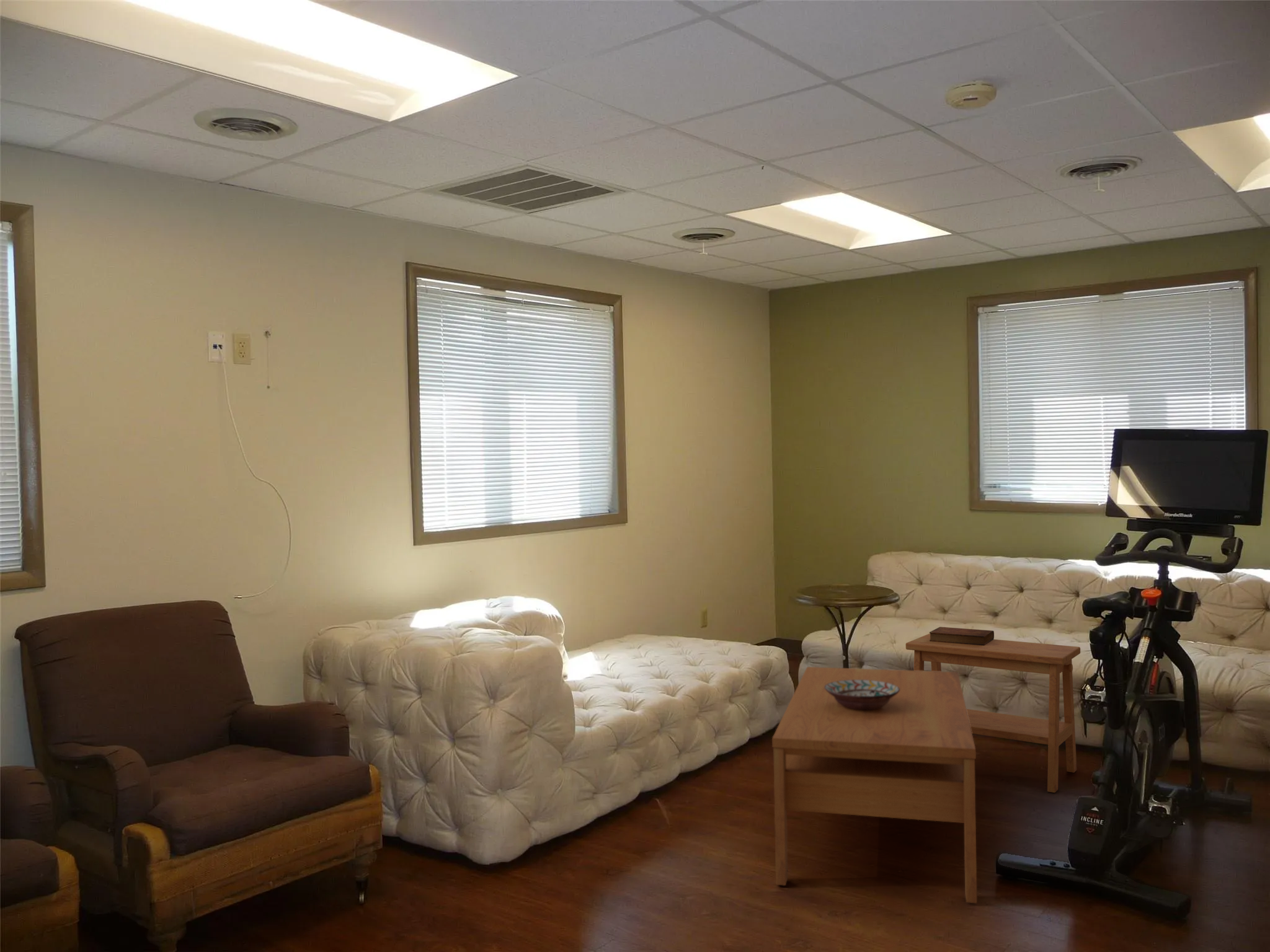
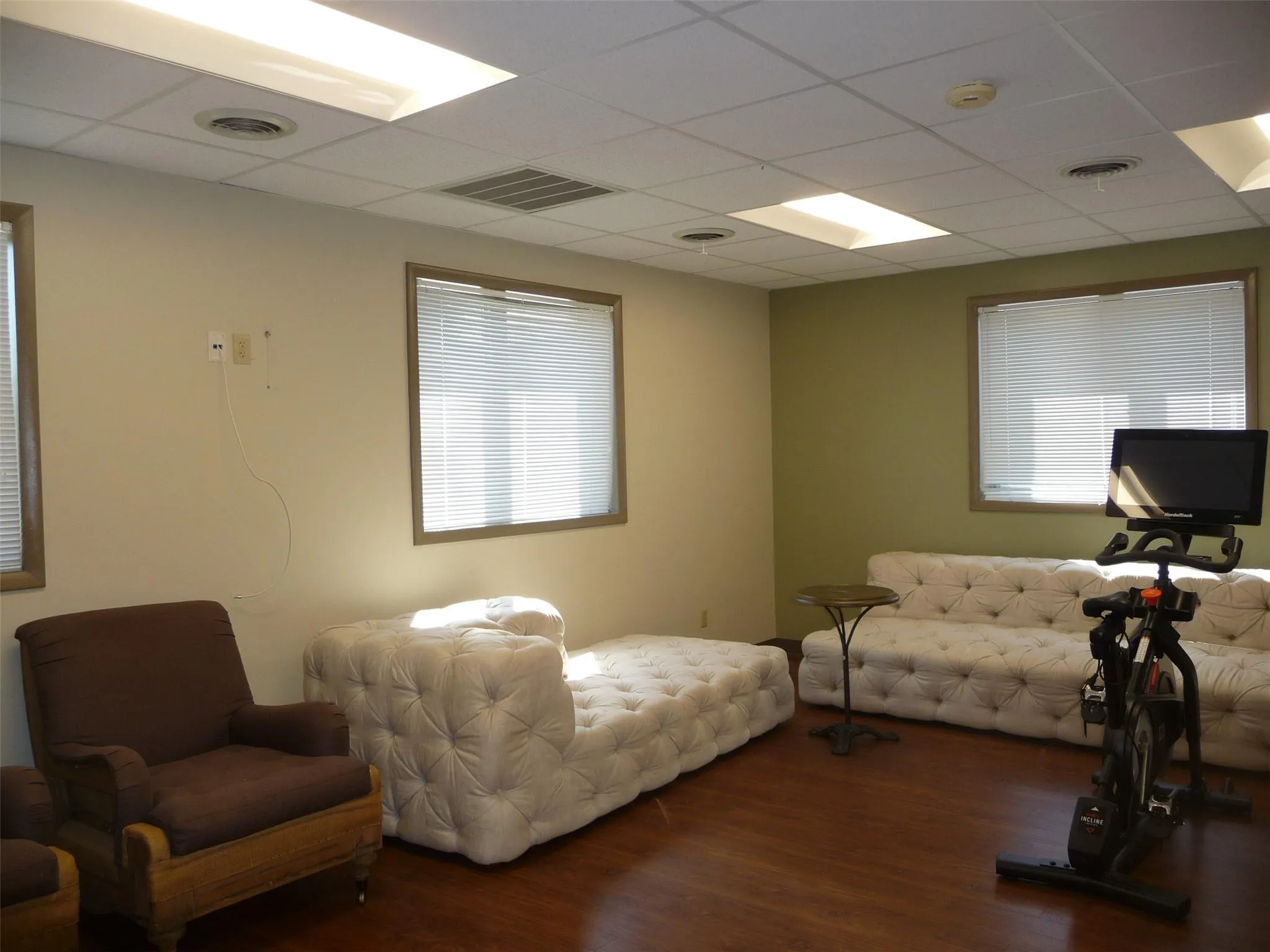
- decorative bowl (861, 696)
- bible (962, 635)
- coffee table (877, 765)
- side table (992, 712)
